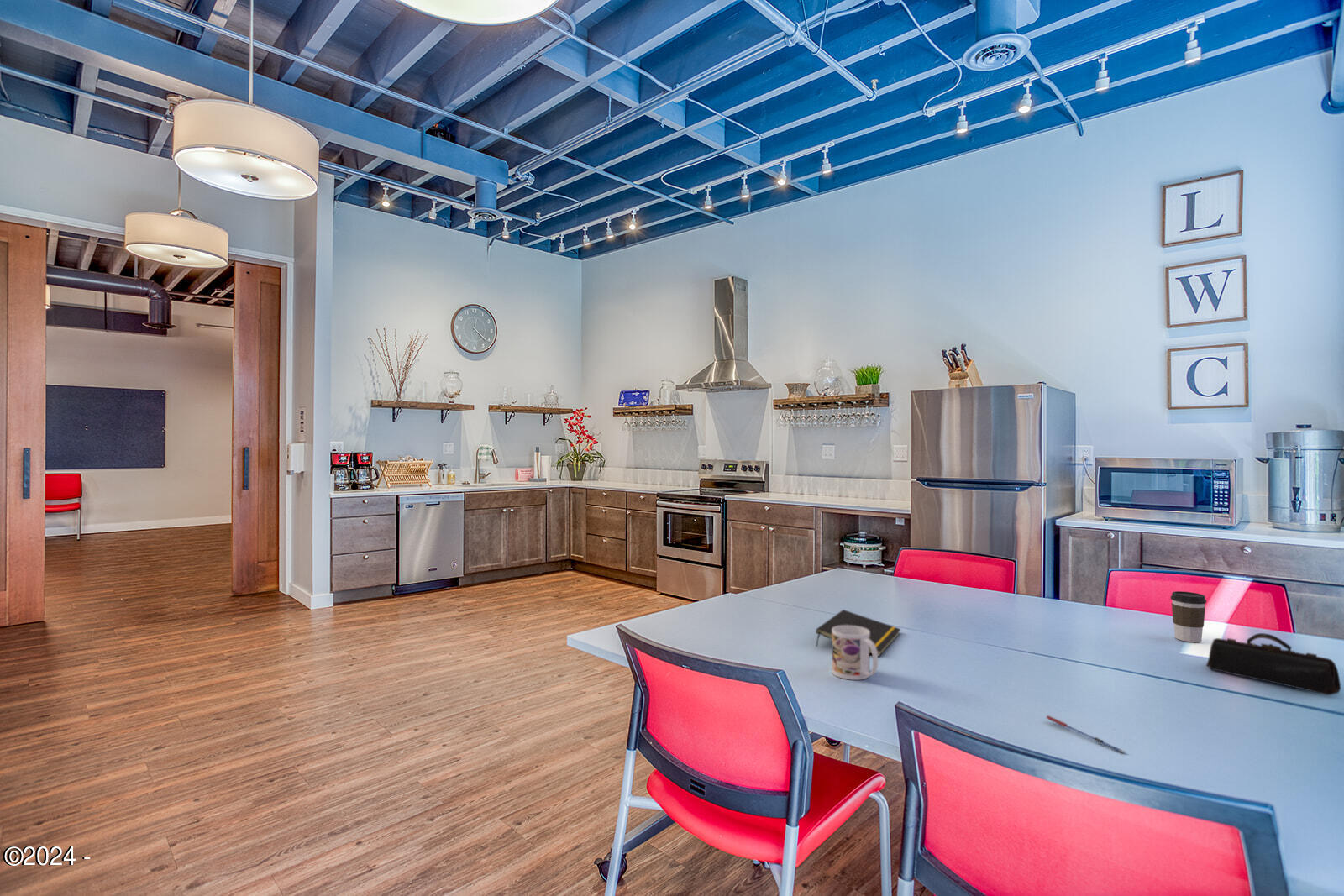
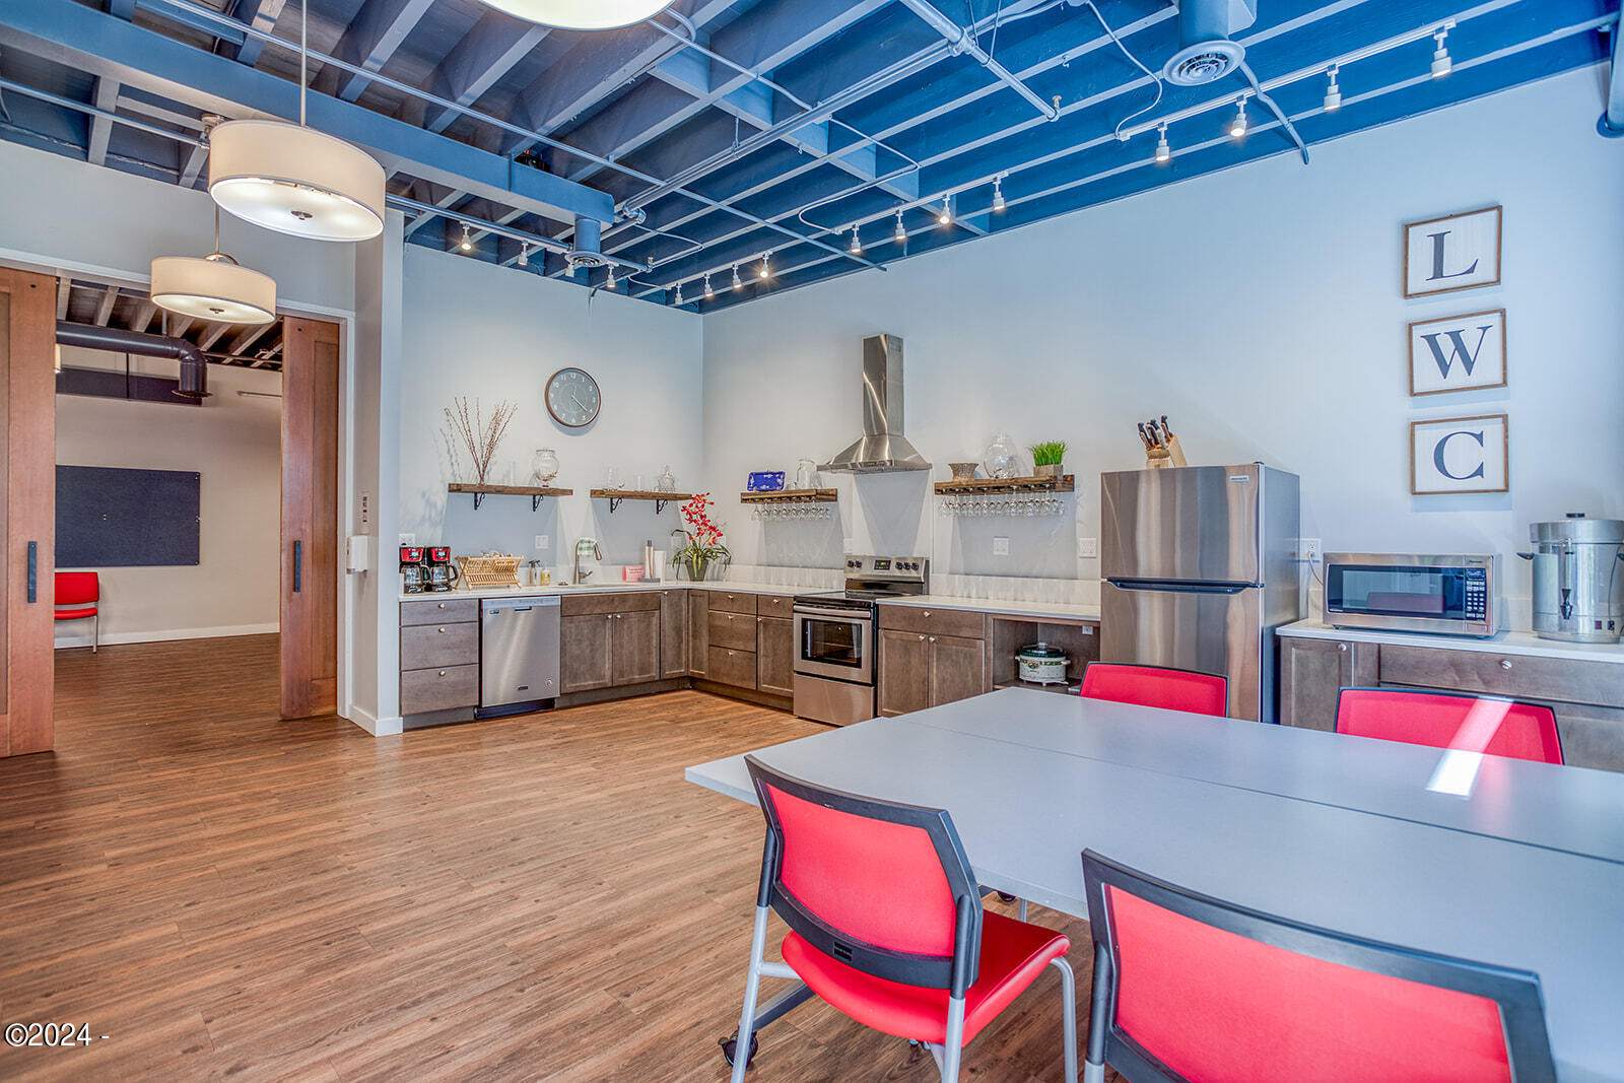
- pen (1084, 733)
- coffee cup (1188, 616)
- mug (856, 653)
- notepad (860, 626)
- pencil case (1270, 657)
